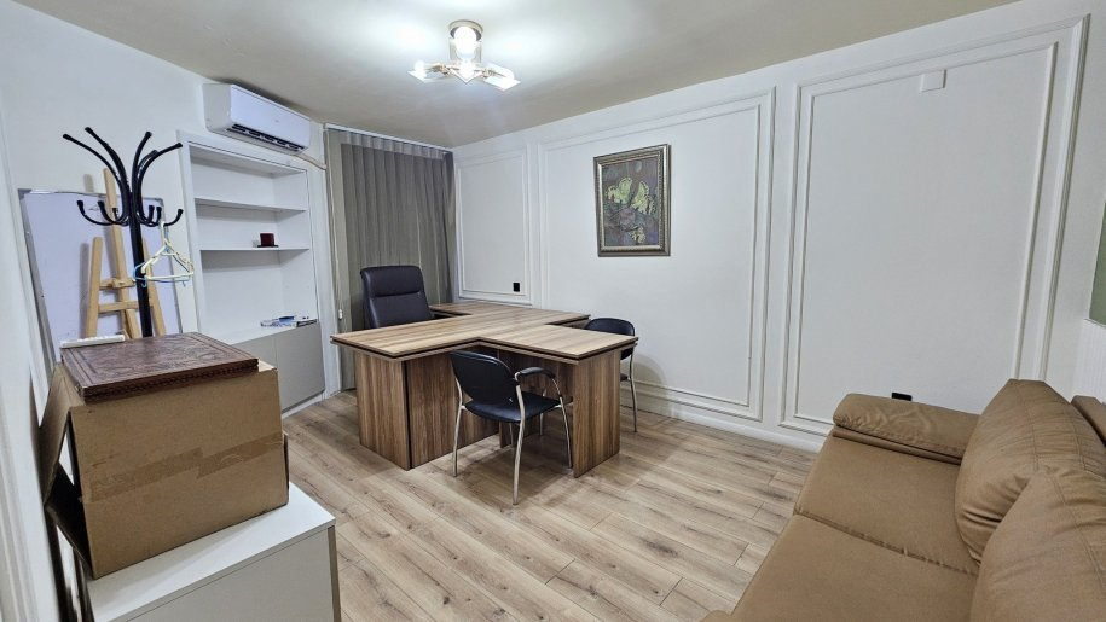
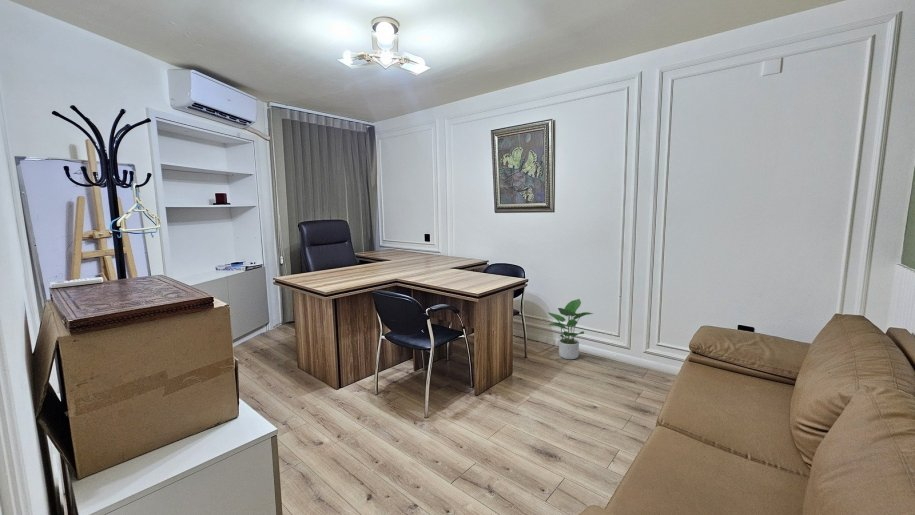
+ potted plant (565, 328)
